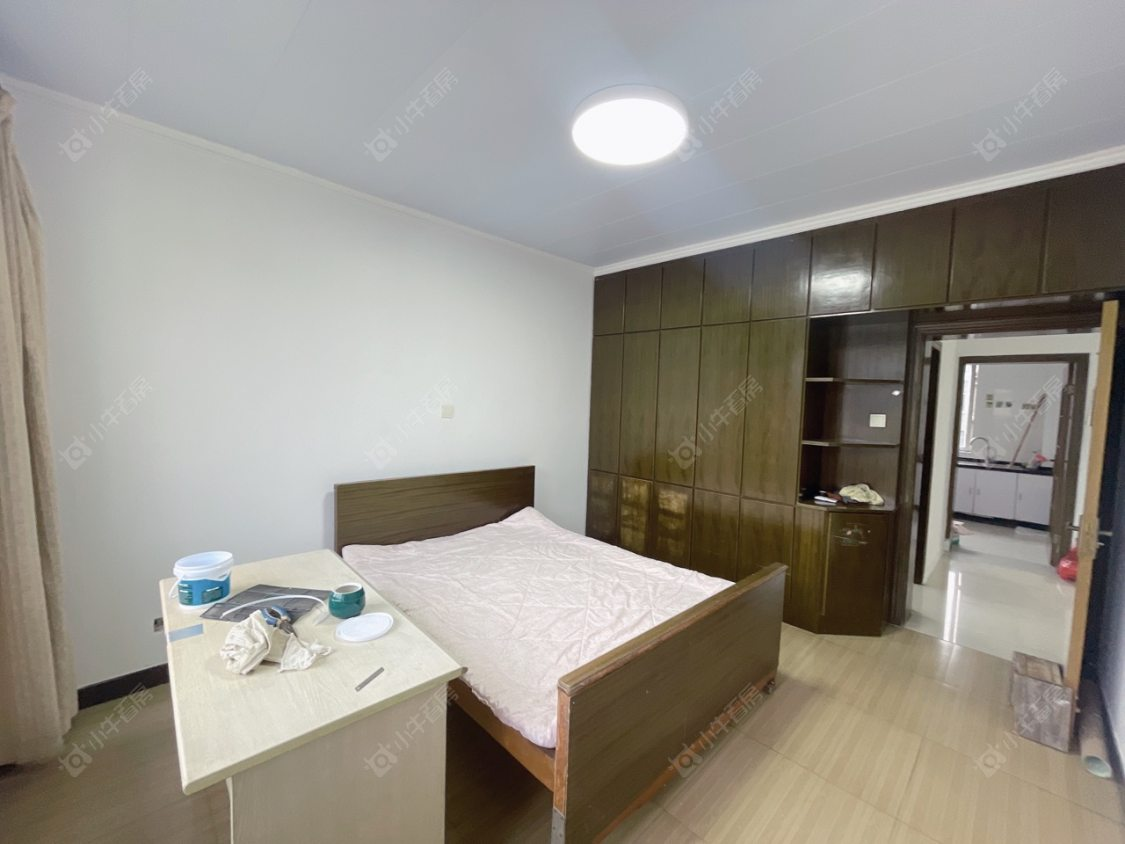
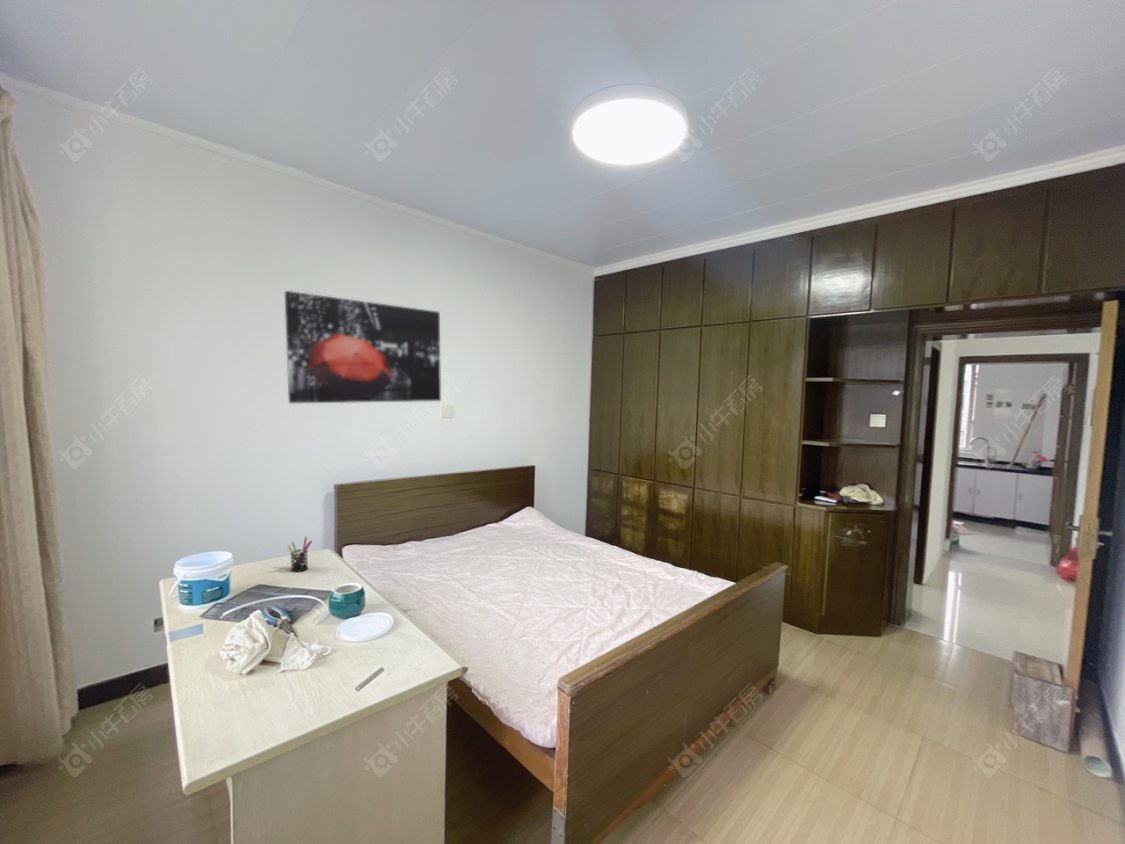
+ wall art (371, 352)
+ pen holder (299, 553)
